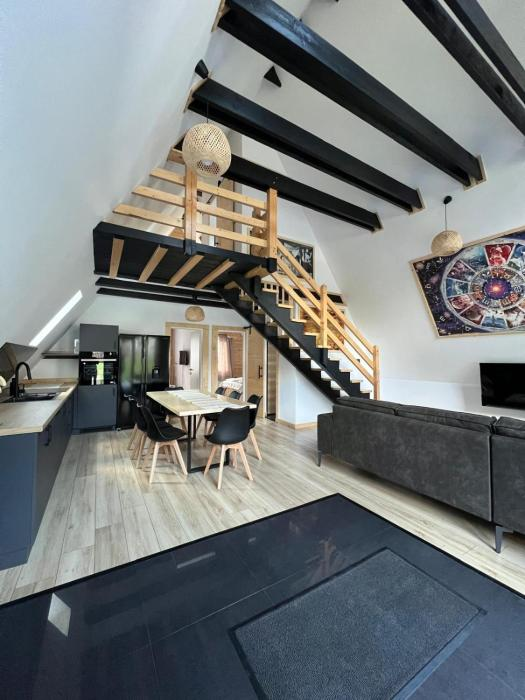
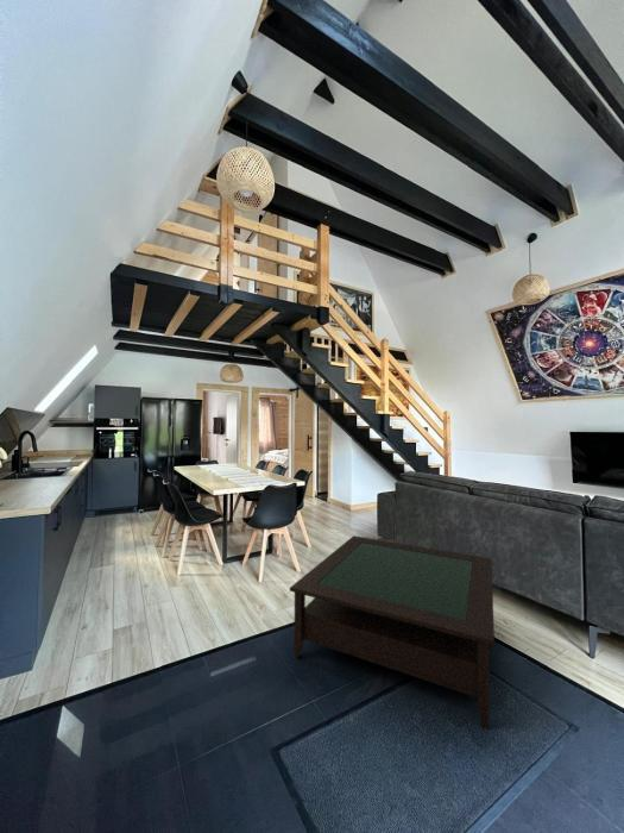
+ coffee table (401, 602)
